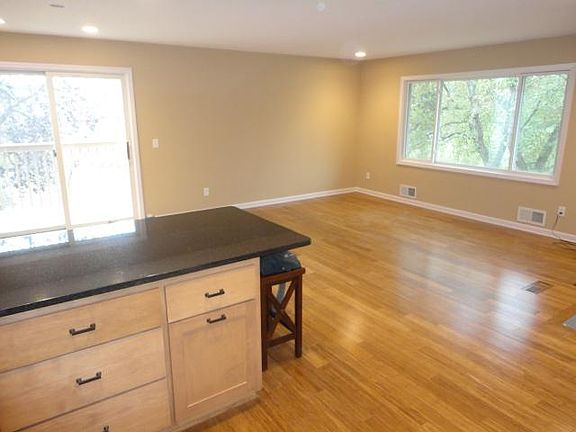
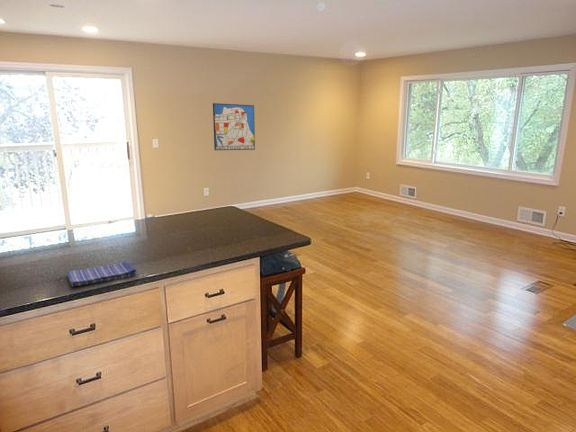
+ wall art (234, 127)
+ dish towel (102, 272)
